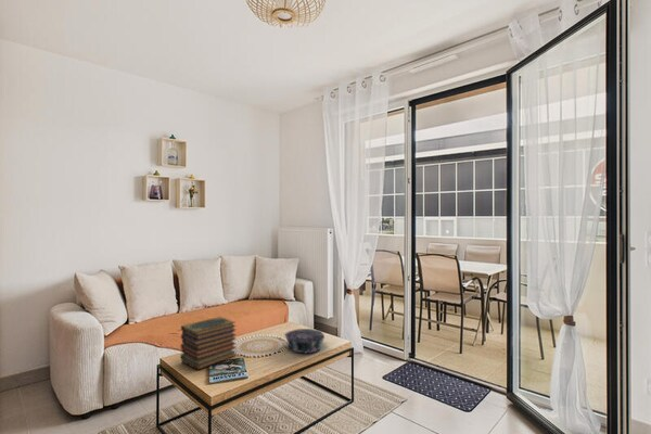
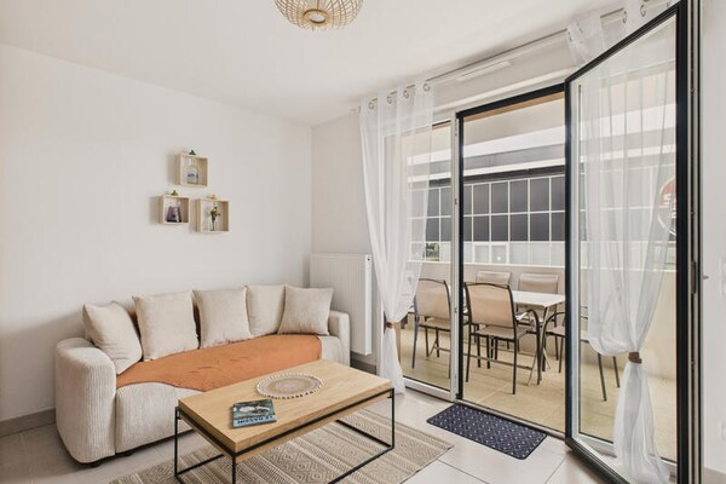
- book stack (208, 341)
- decorative bowl (305, 341)
